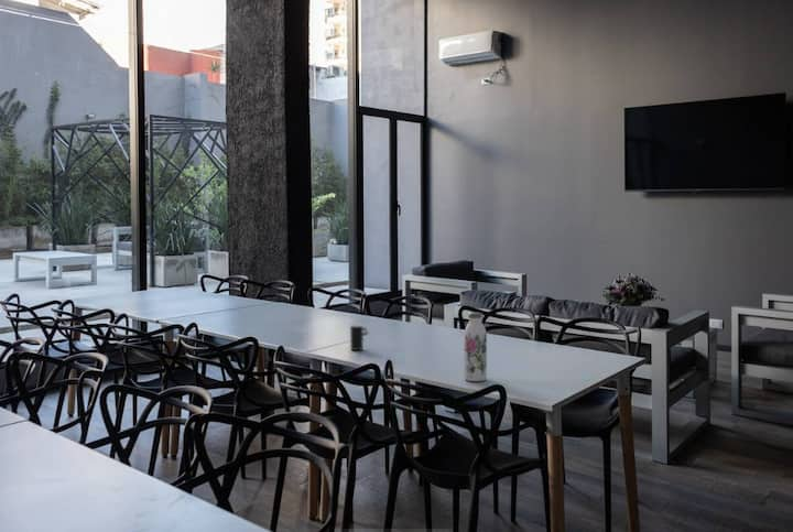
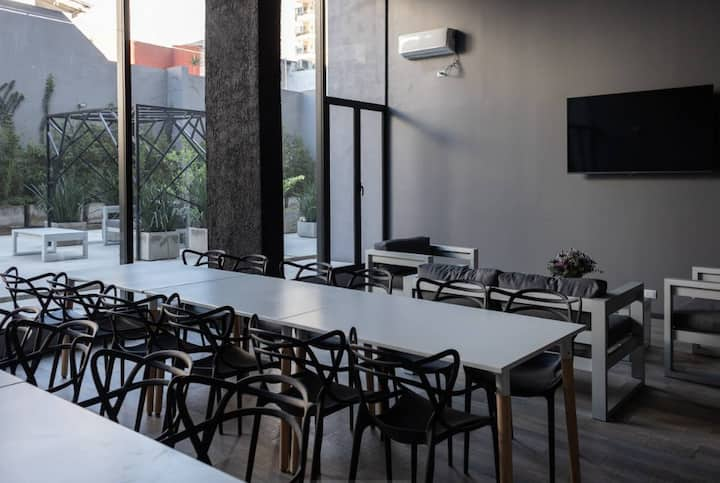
- water bottle (475, 346)
- cup (359, 337)
